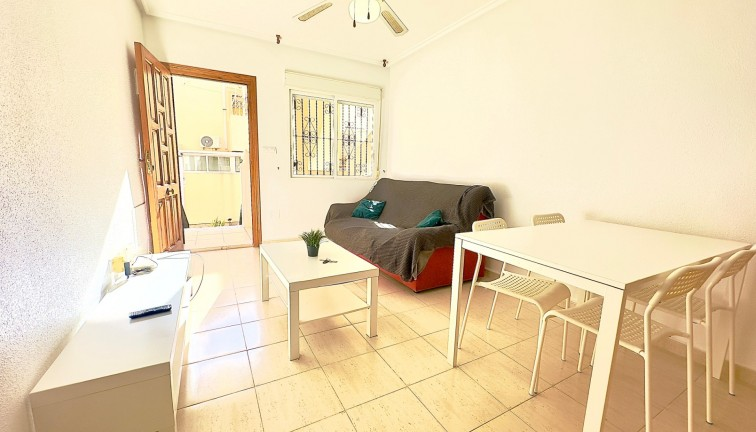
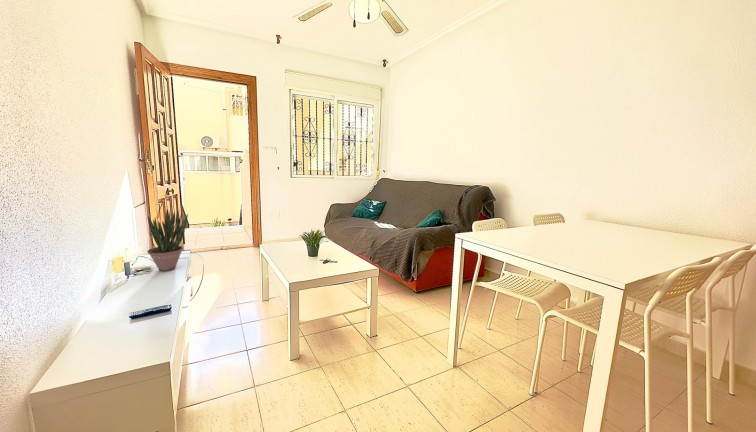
+ potted plant (168, 238)
